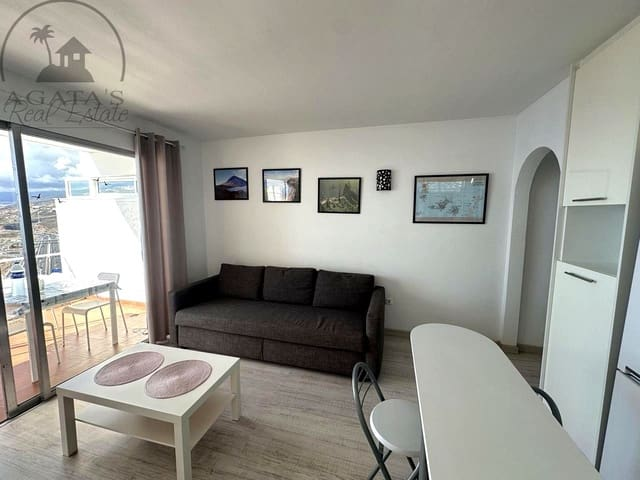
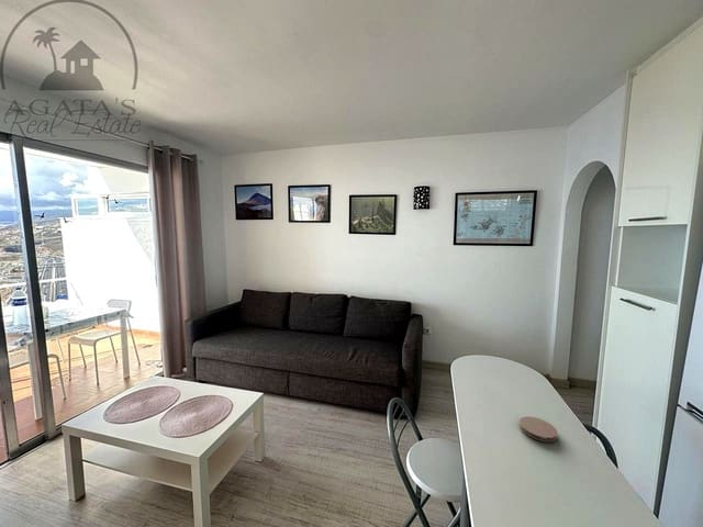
+ coaster (537, 428)
